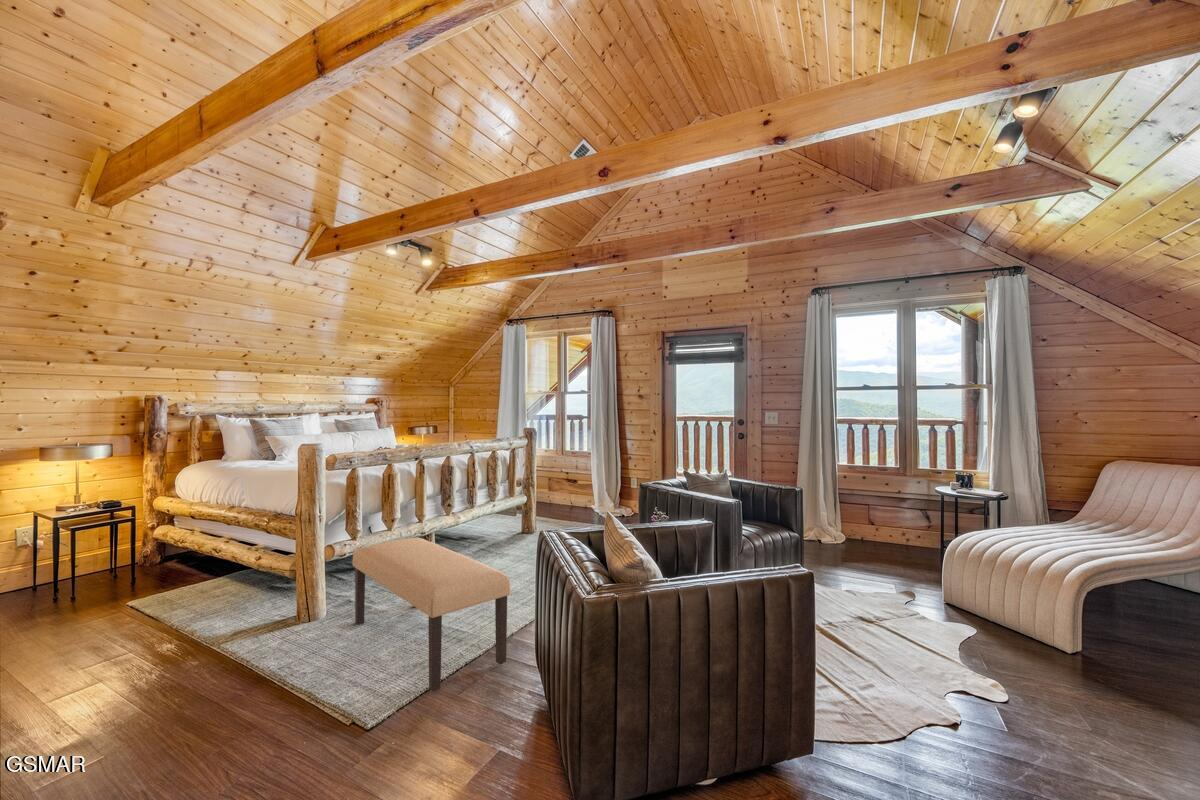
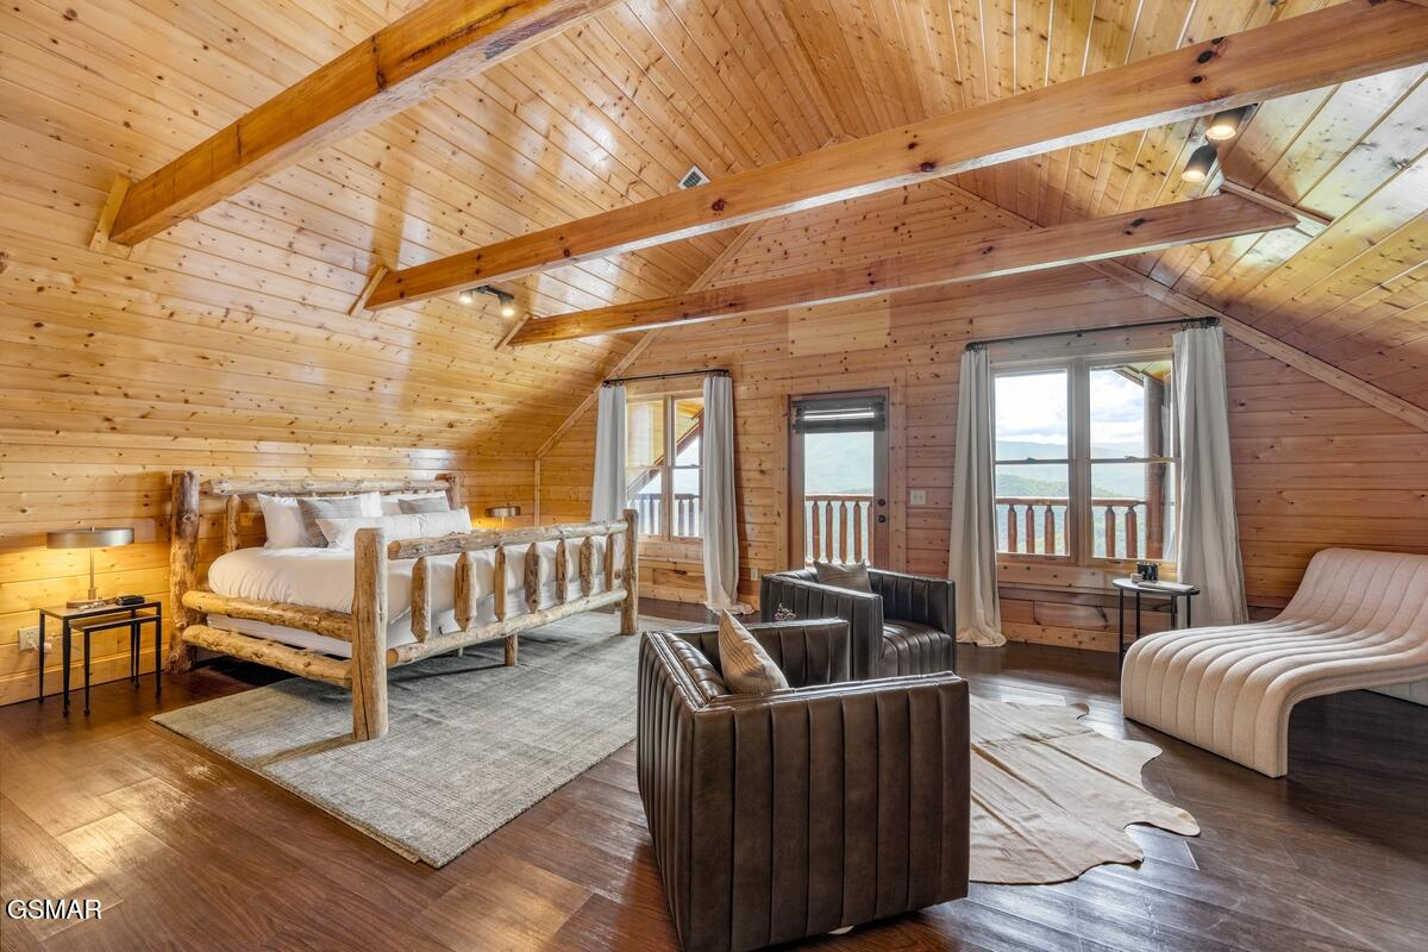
- bench (424, 598)
